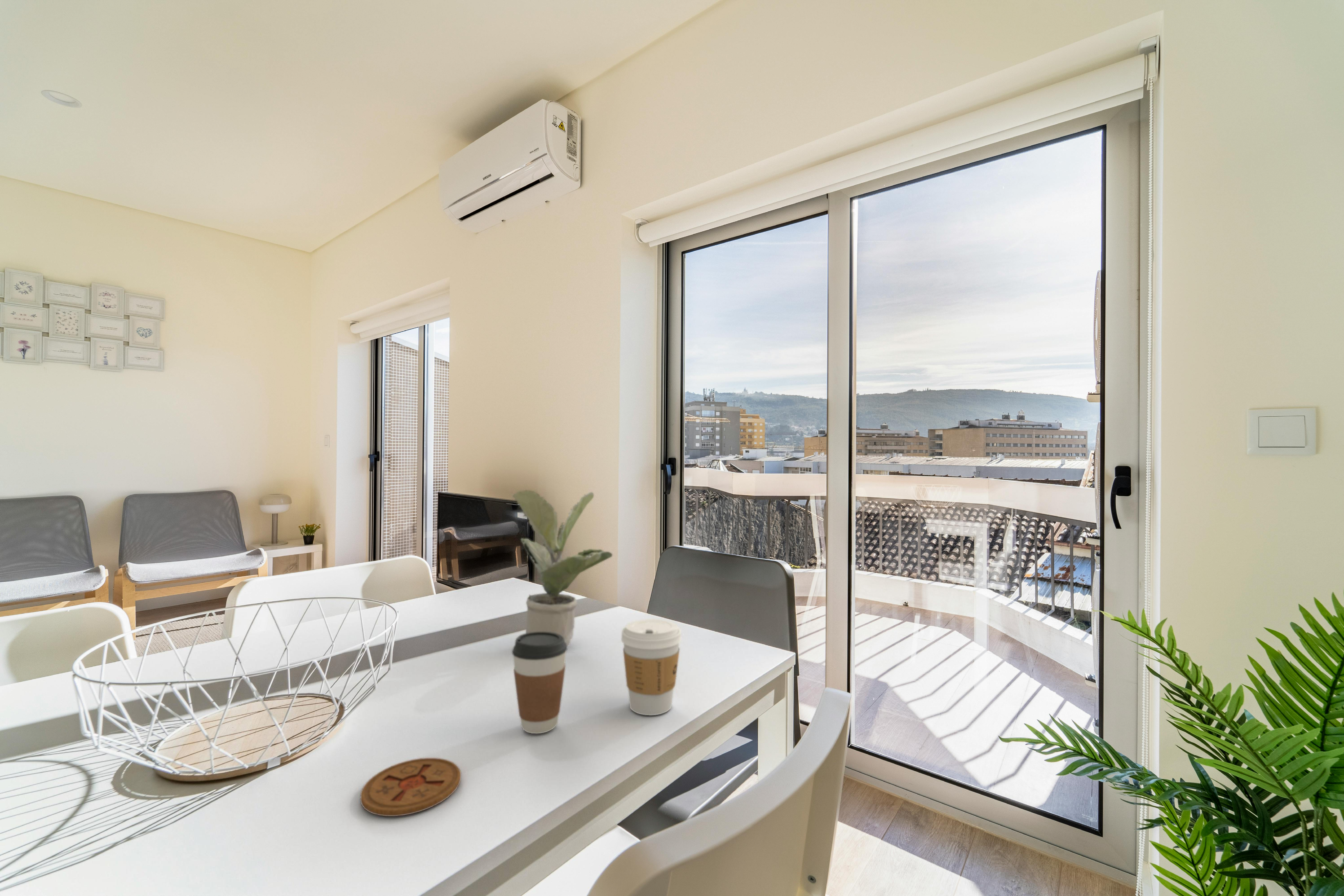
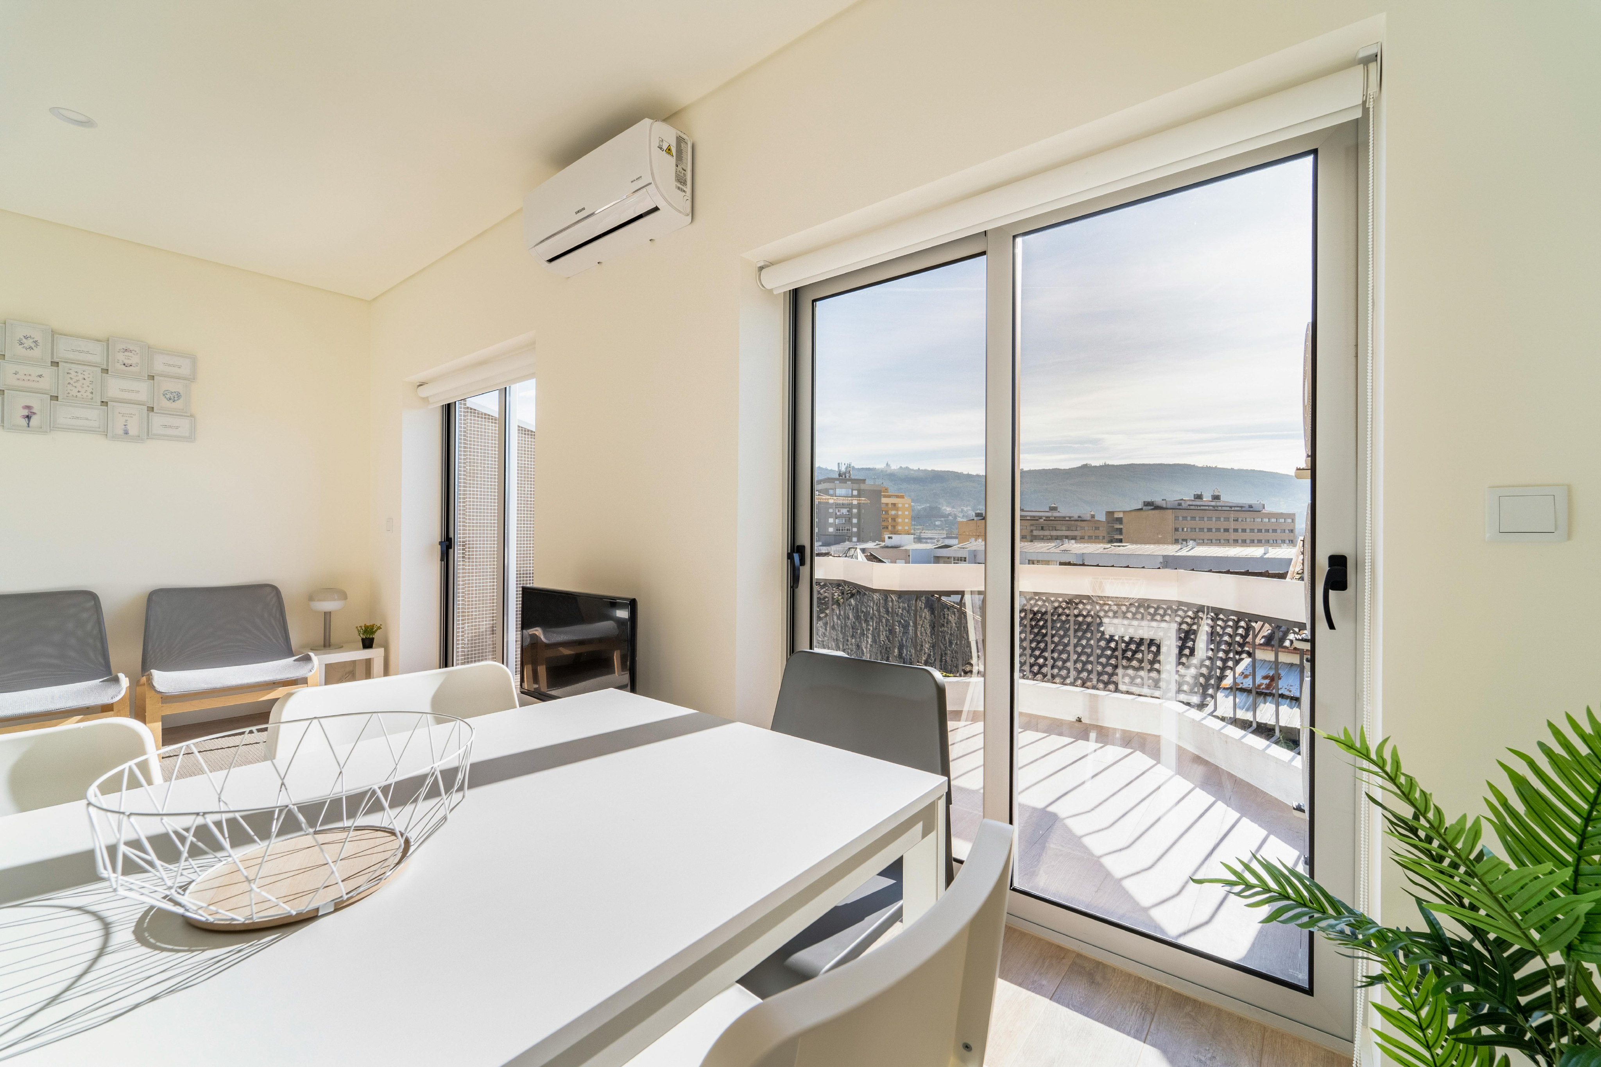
- coffee cup (651, 664)
- coaster (412, 784)
- coffee cup (540, 681)
- potted plant (566, 565)
